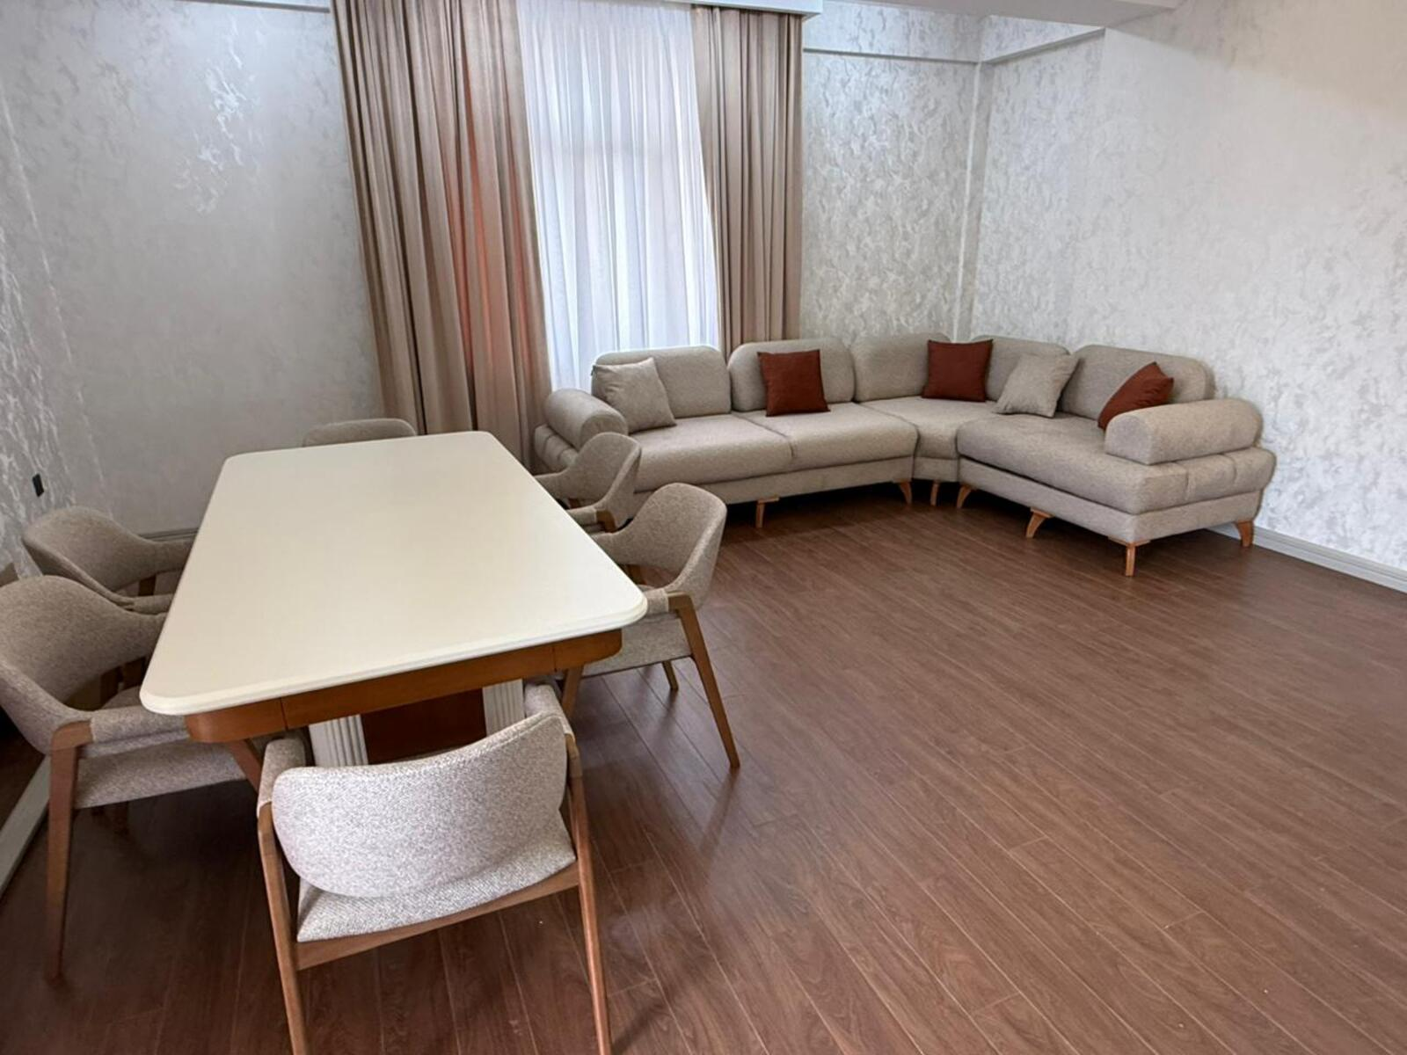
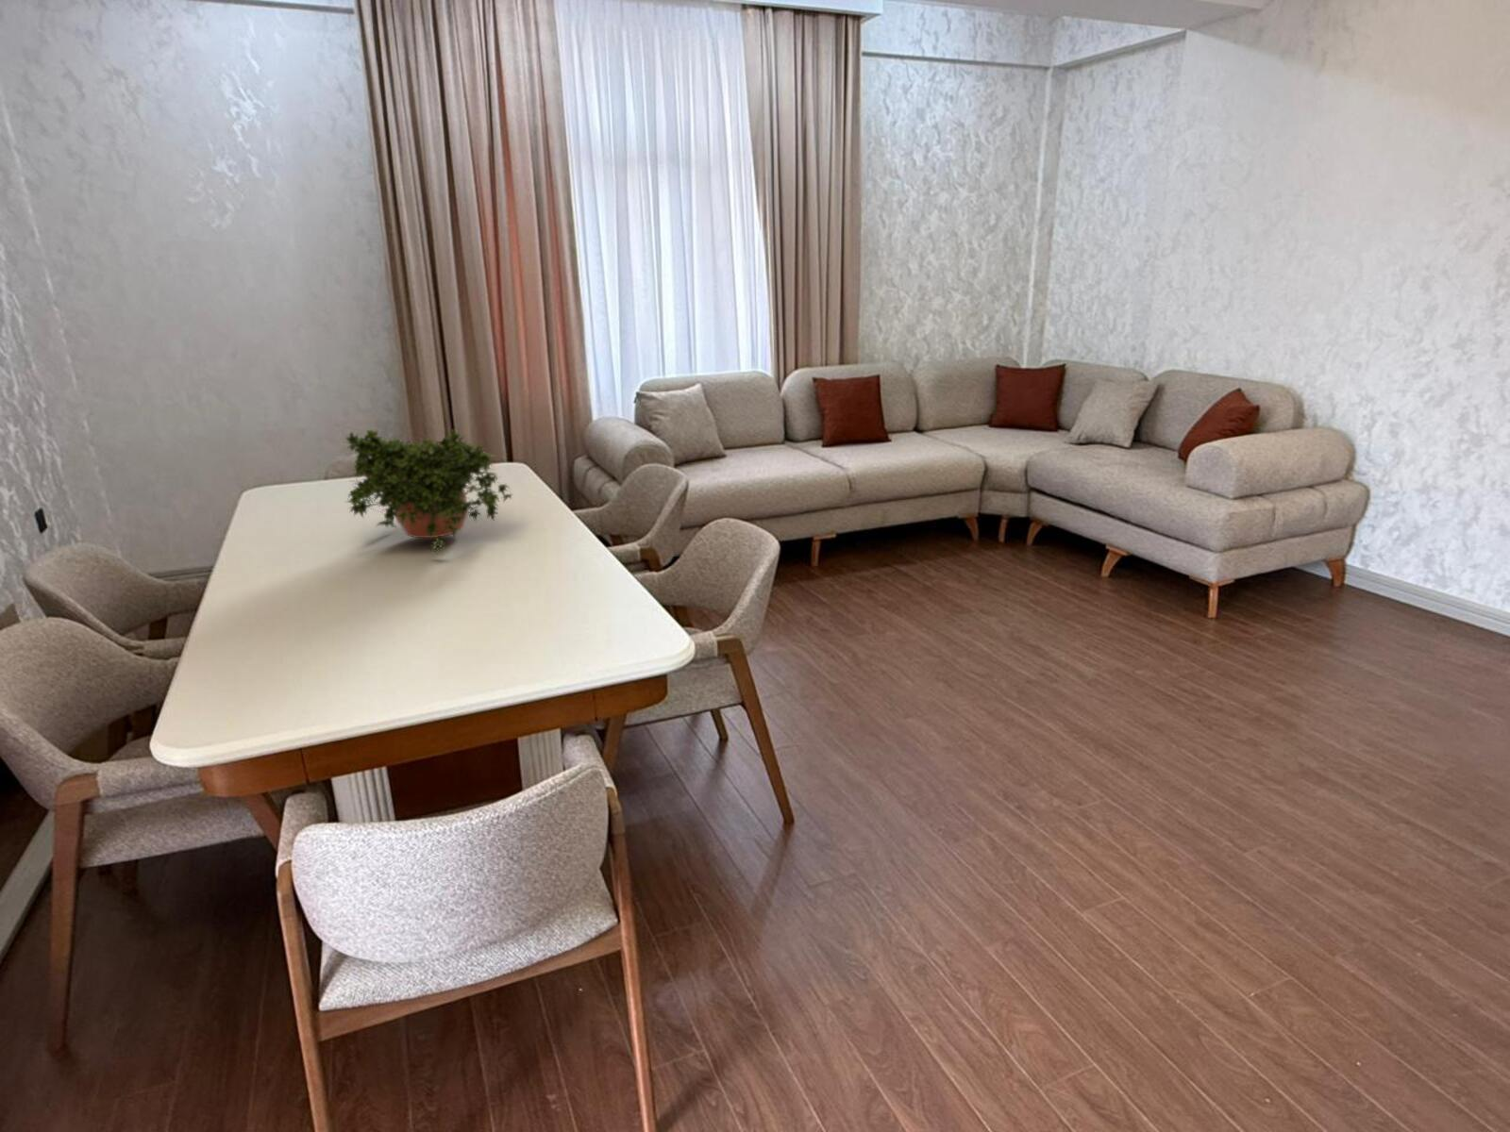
+ potted plant (429, 482)
